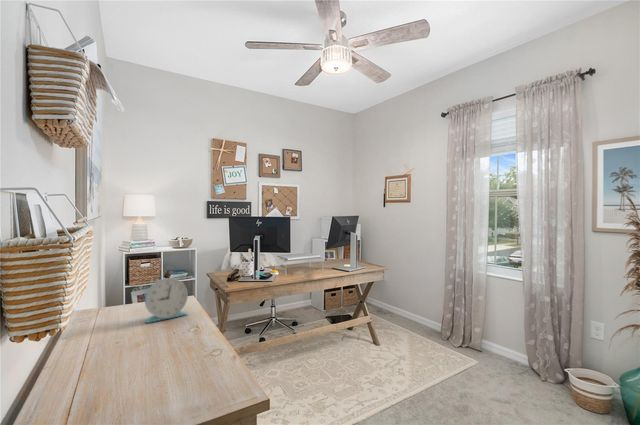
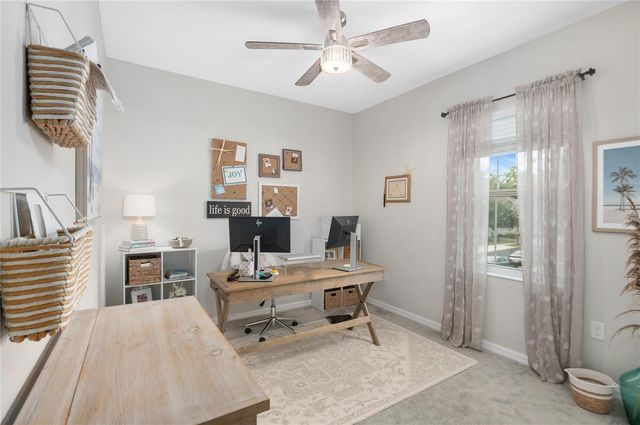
- alarm clock (165, 296)
